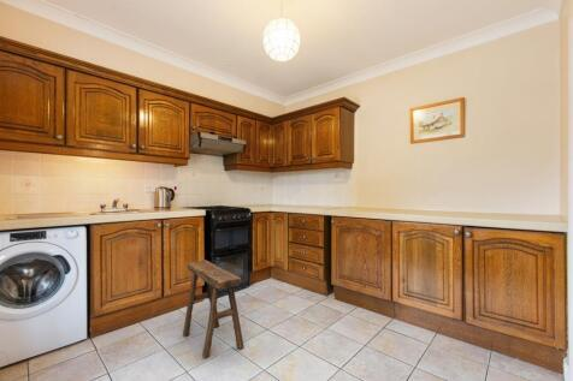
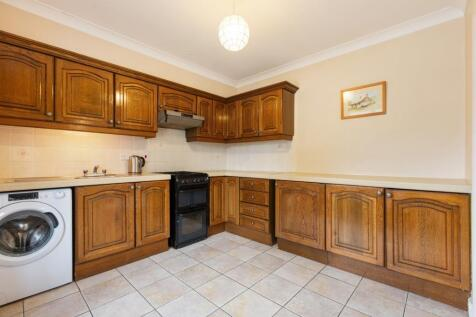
- stool (212, 304)
